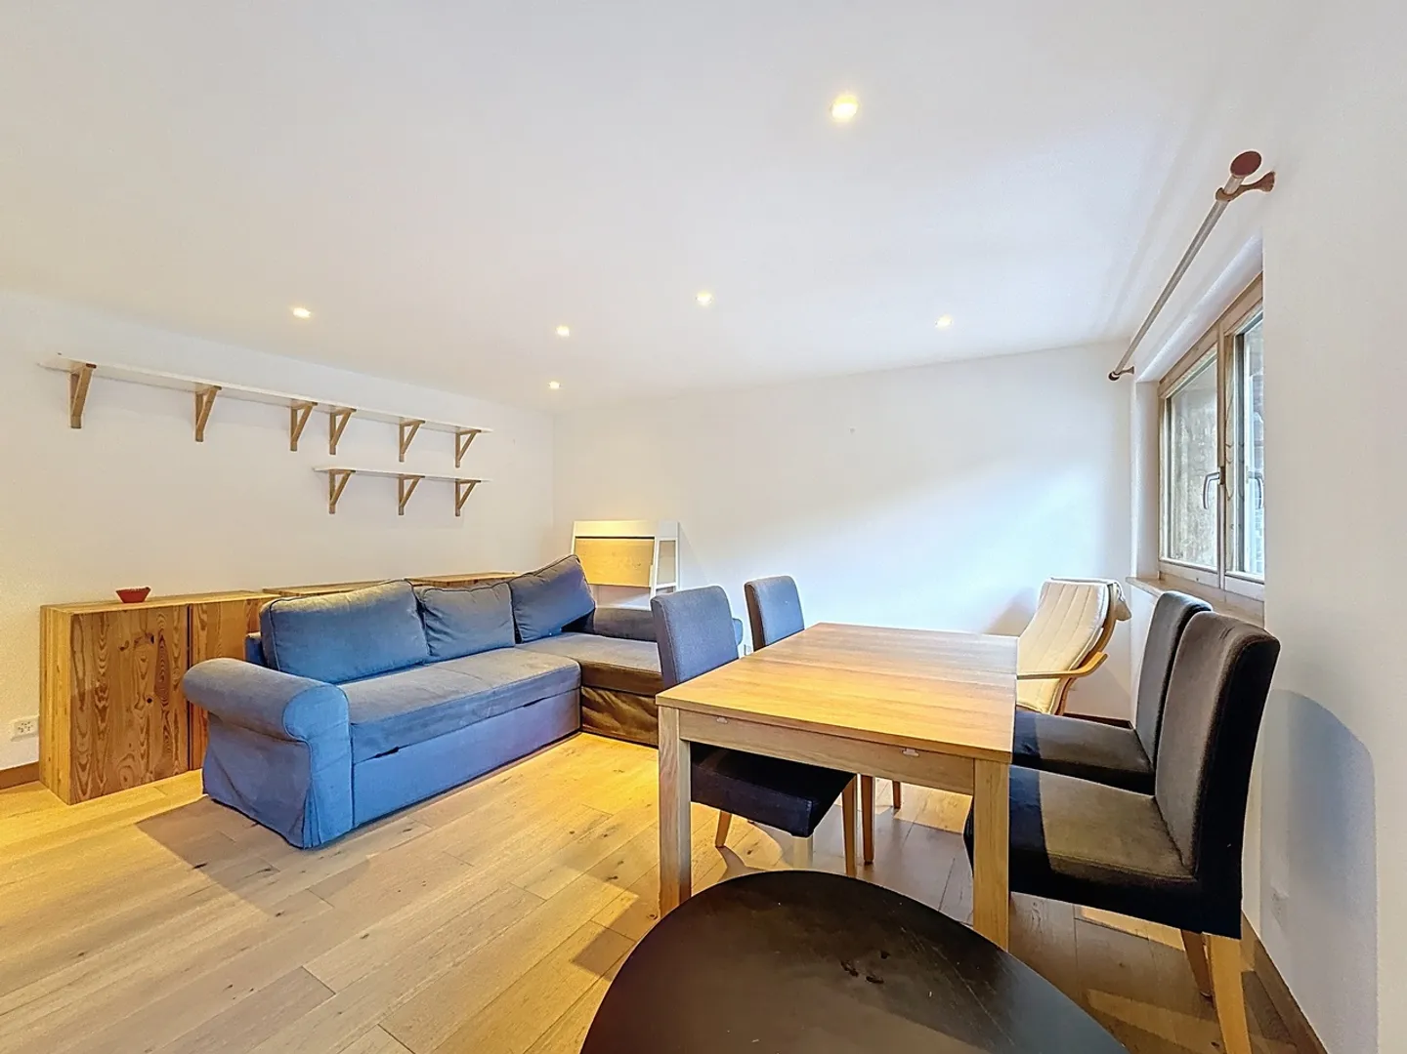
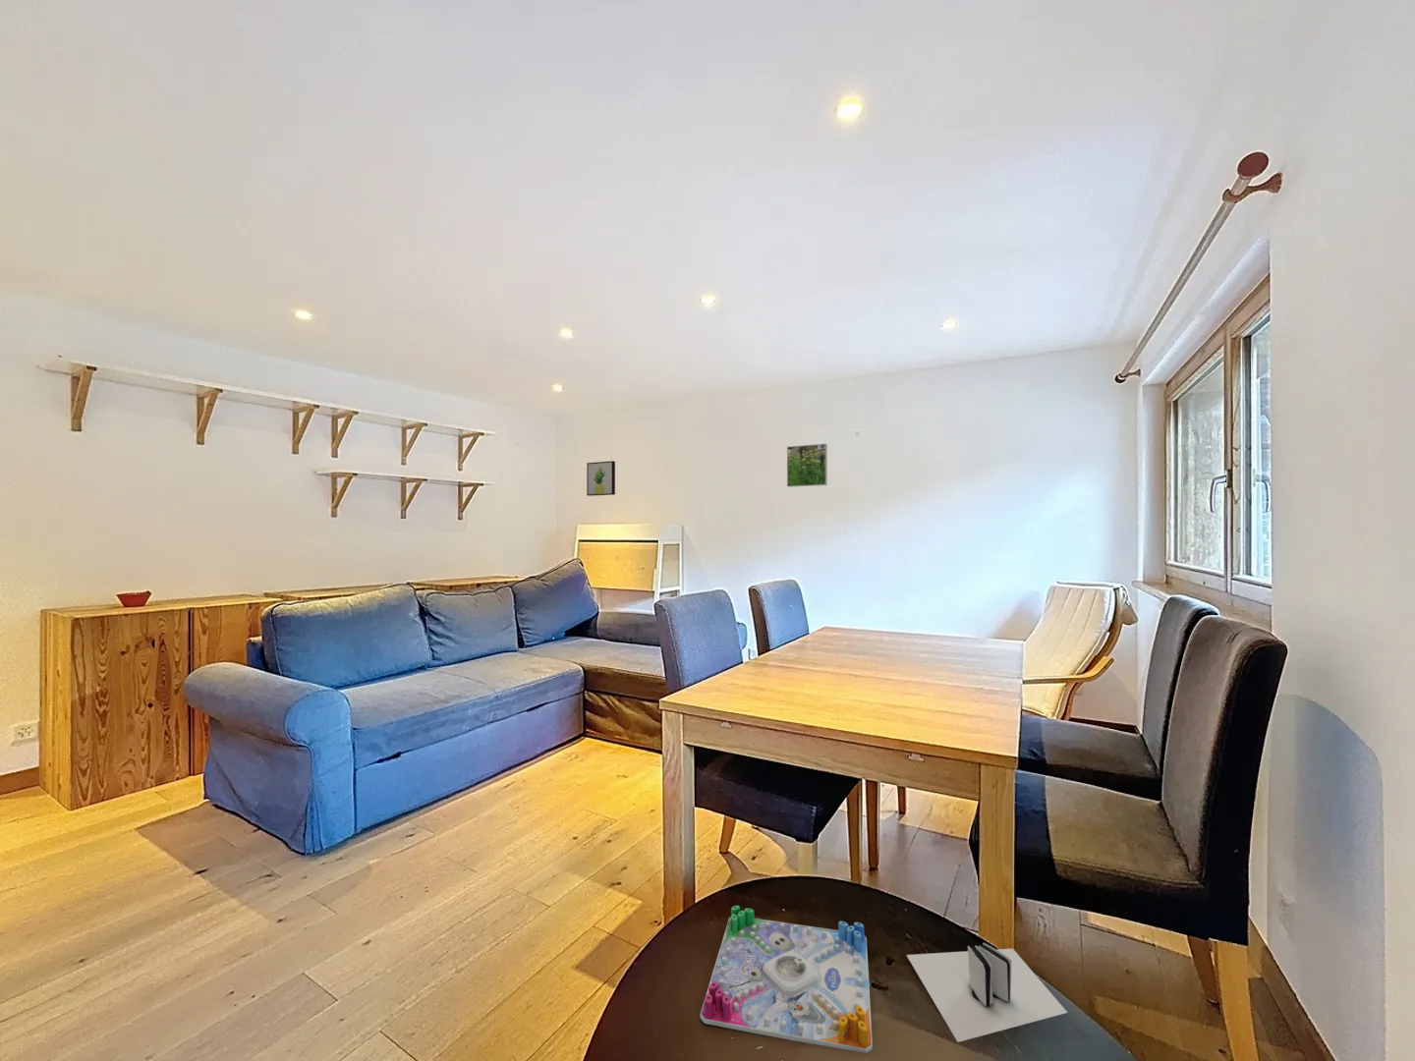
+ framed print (807, 466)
+ board game (790, 966)
+ video game console (990, 974)
+ wall art (601, 478)
